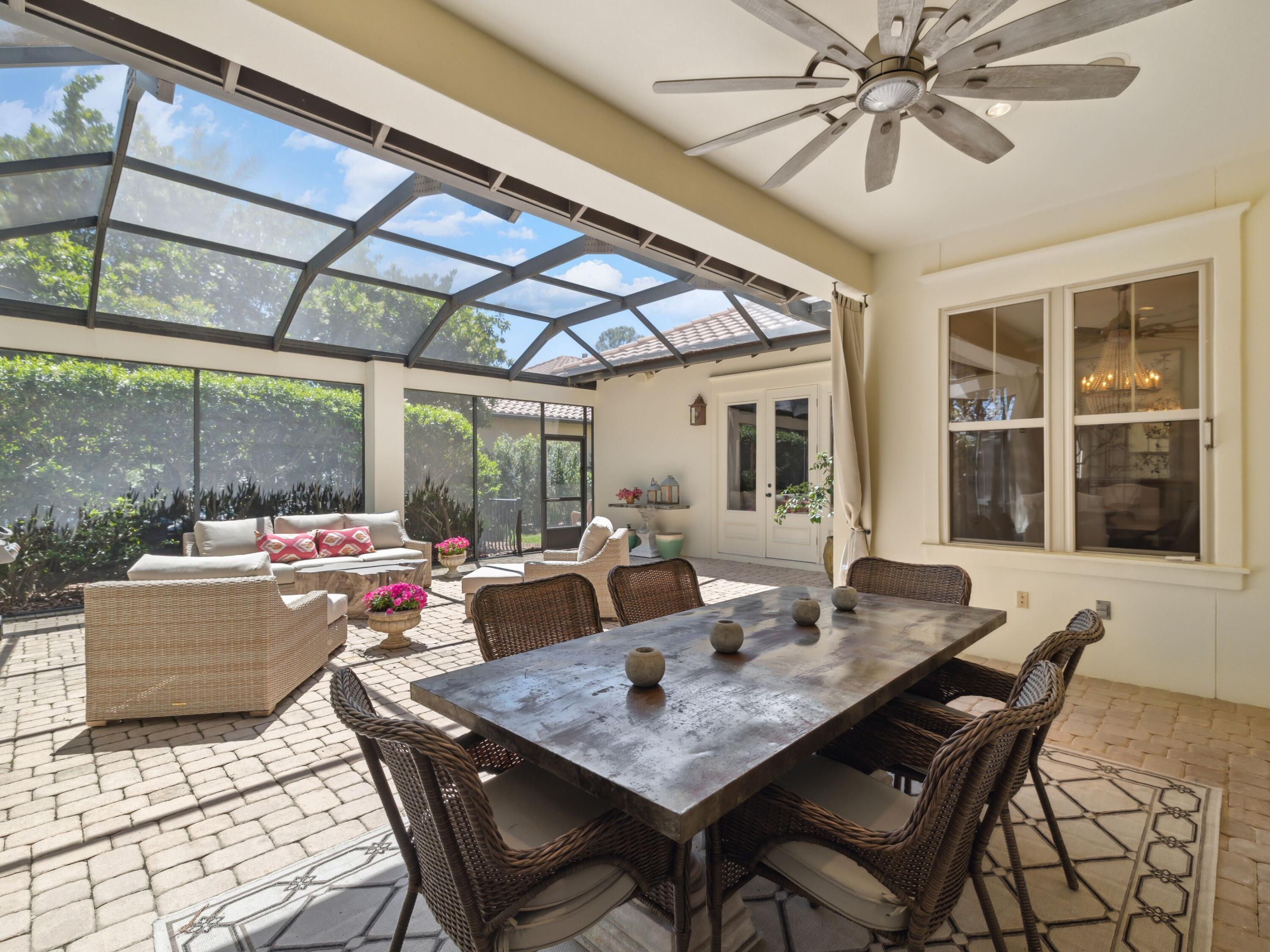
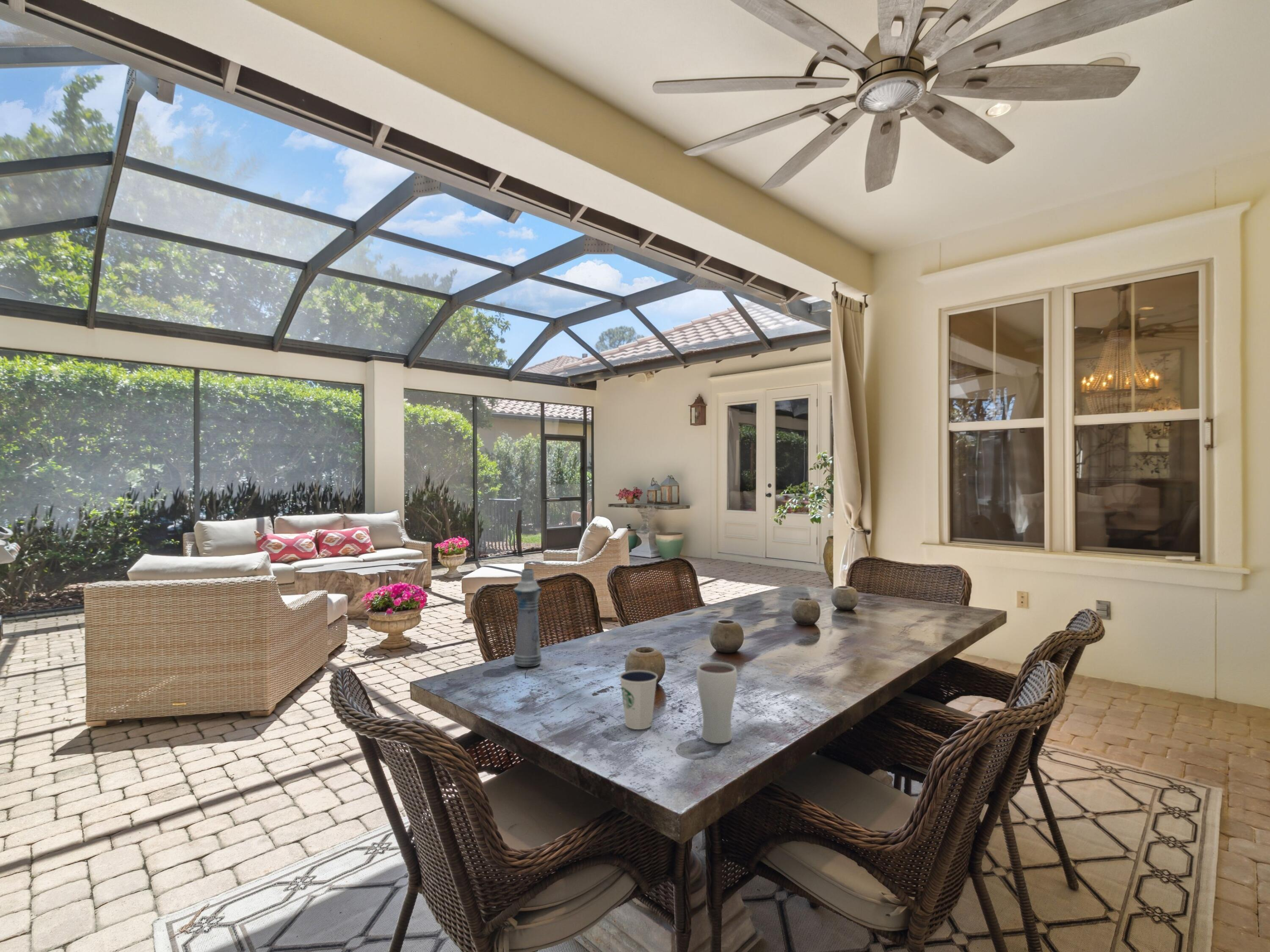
+ dixie cup (638, 700)
+ bottle (528, 616)
+ drinking glass (717, 703)
